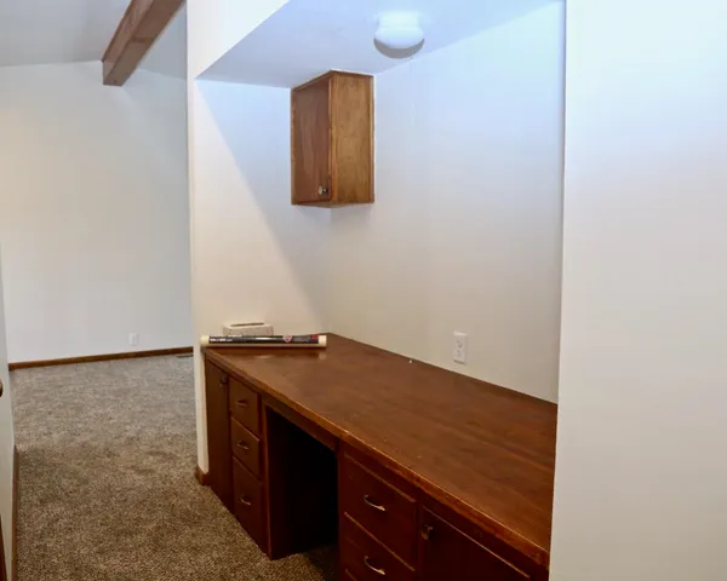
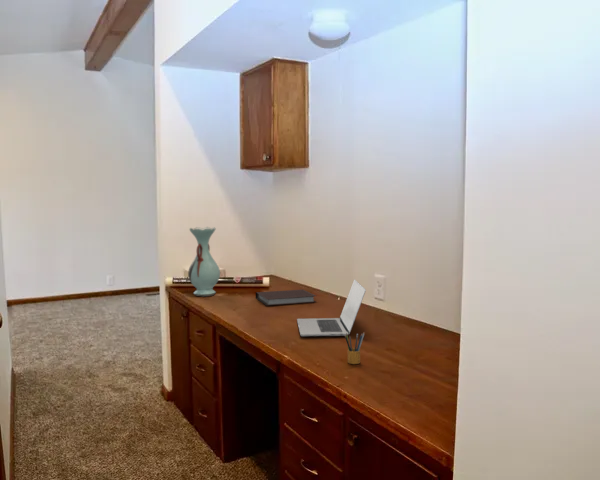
+ notebook (285, 296)
+ decorative vase (203, 261)
+ laptop (329, 318)
+ pencil box (353, 348)
